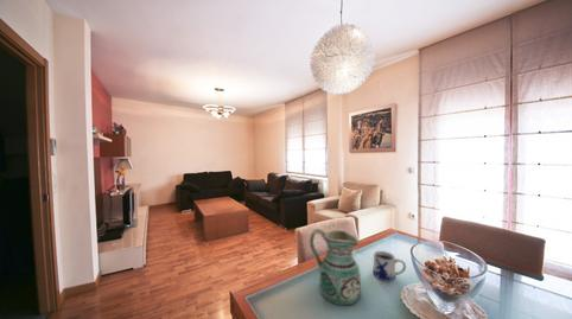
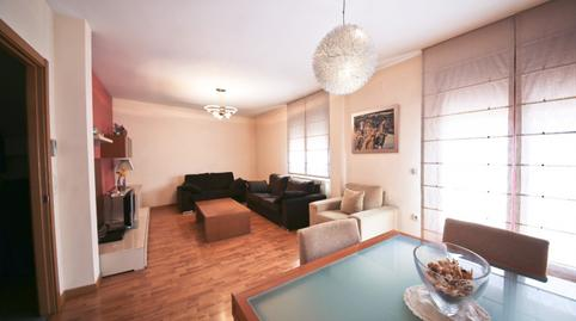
- mug (387, 266)
- ceramic pitcher (336, 260)
